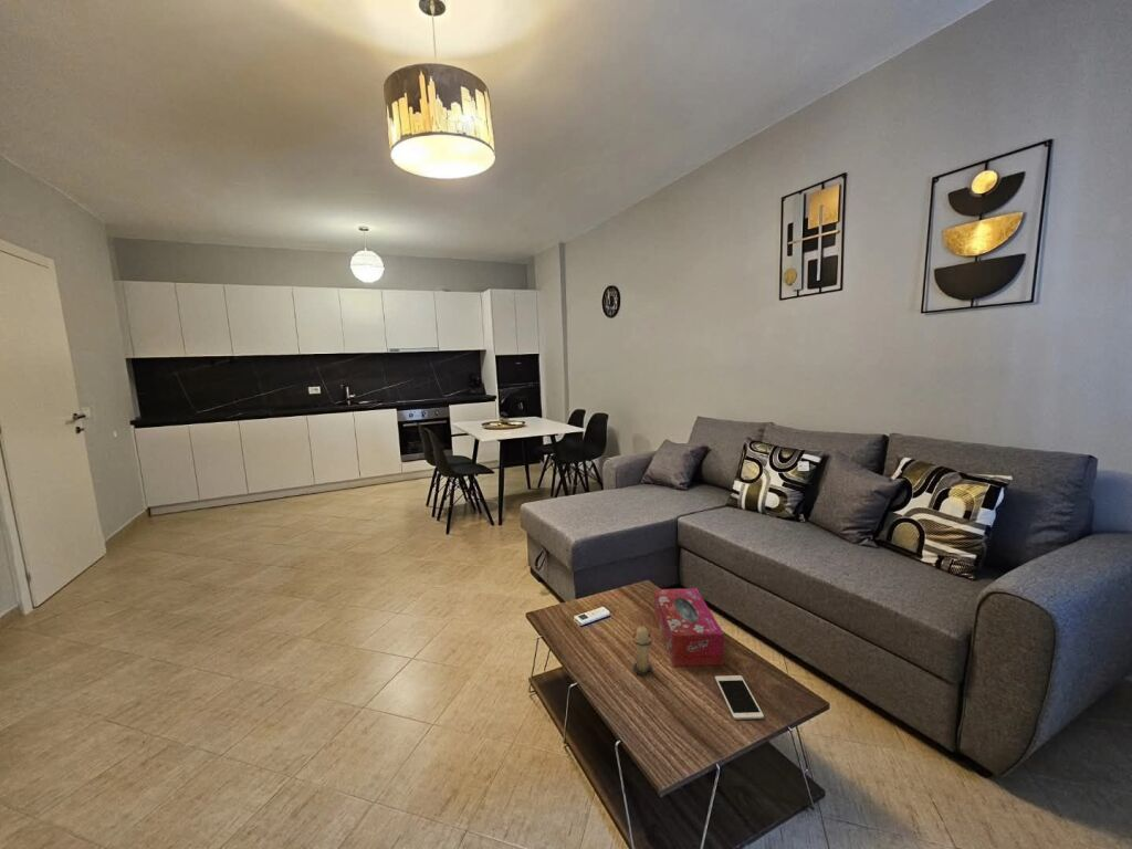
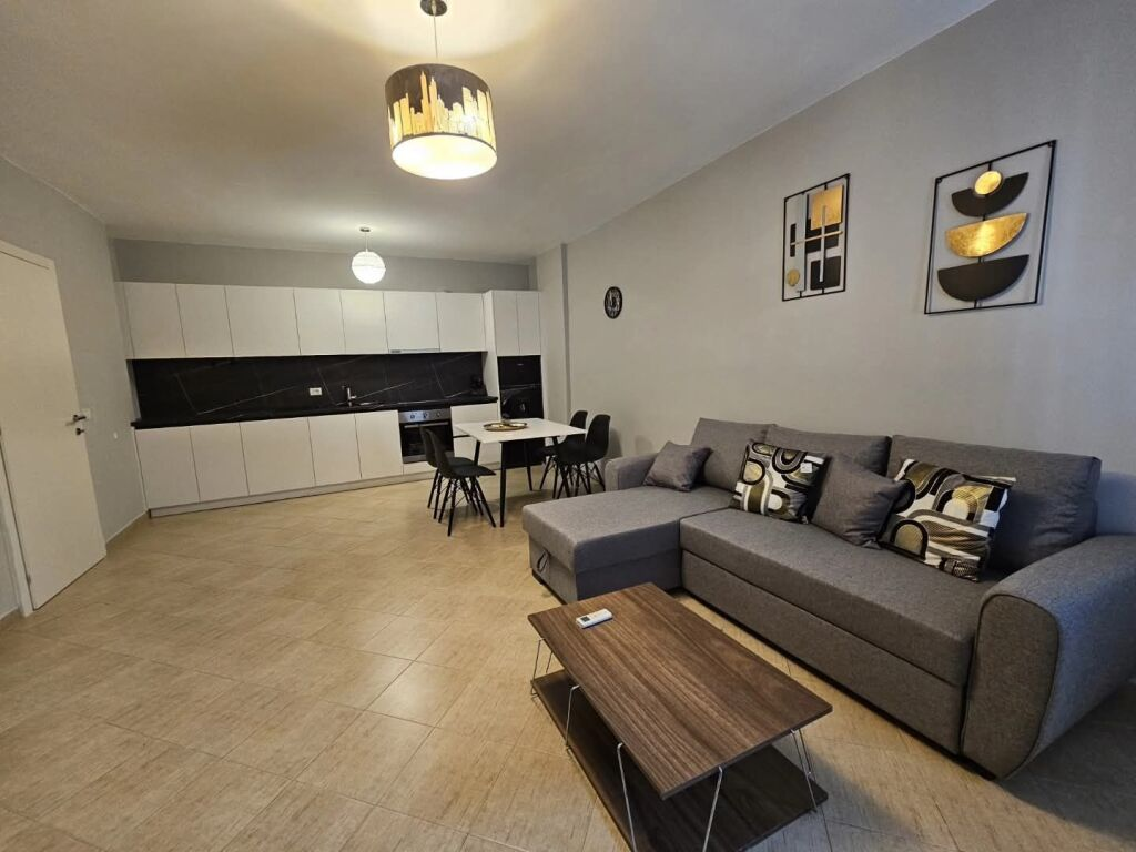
- candle (642, 647)
- cell phone (737, 695)
- tissue box (685, 623)
